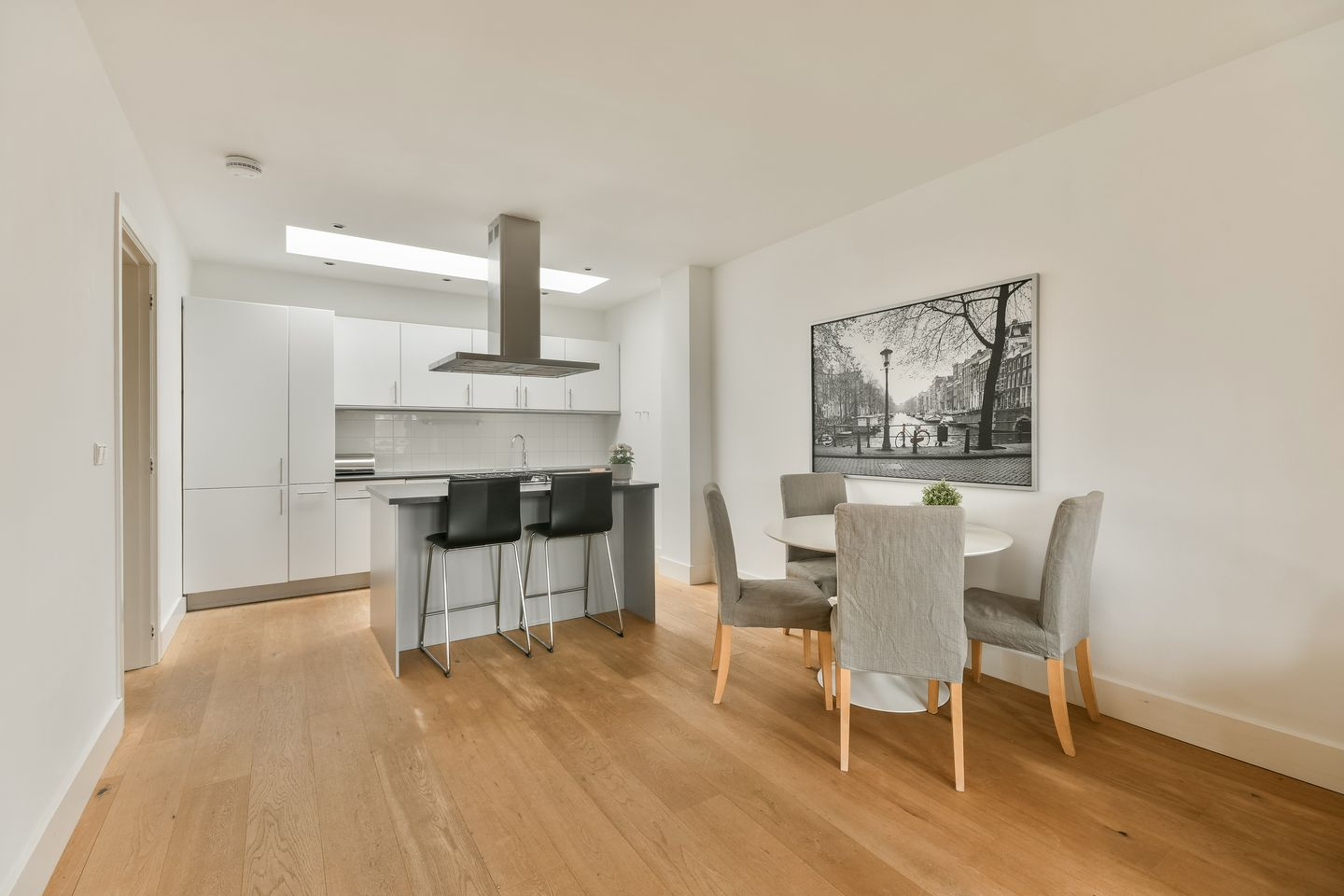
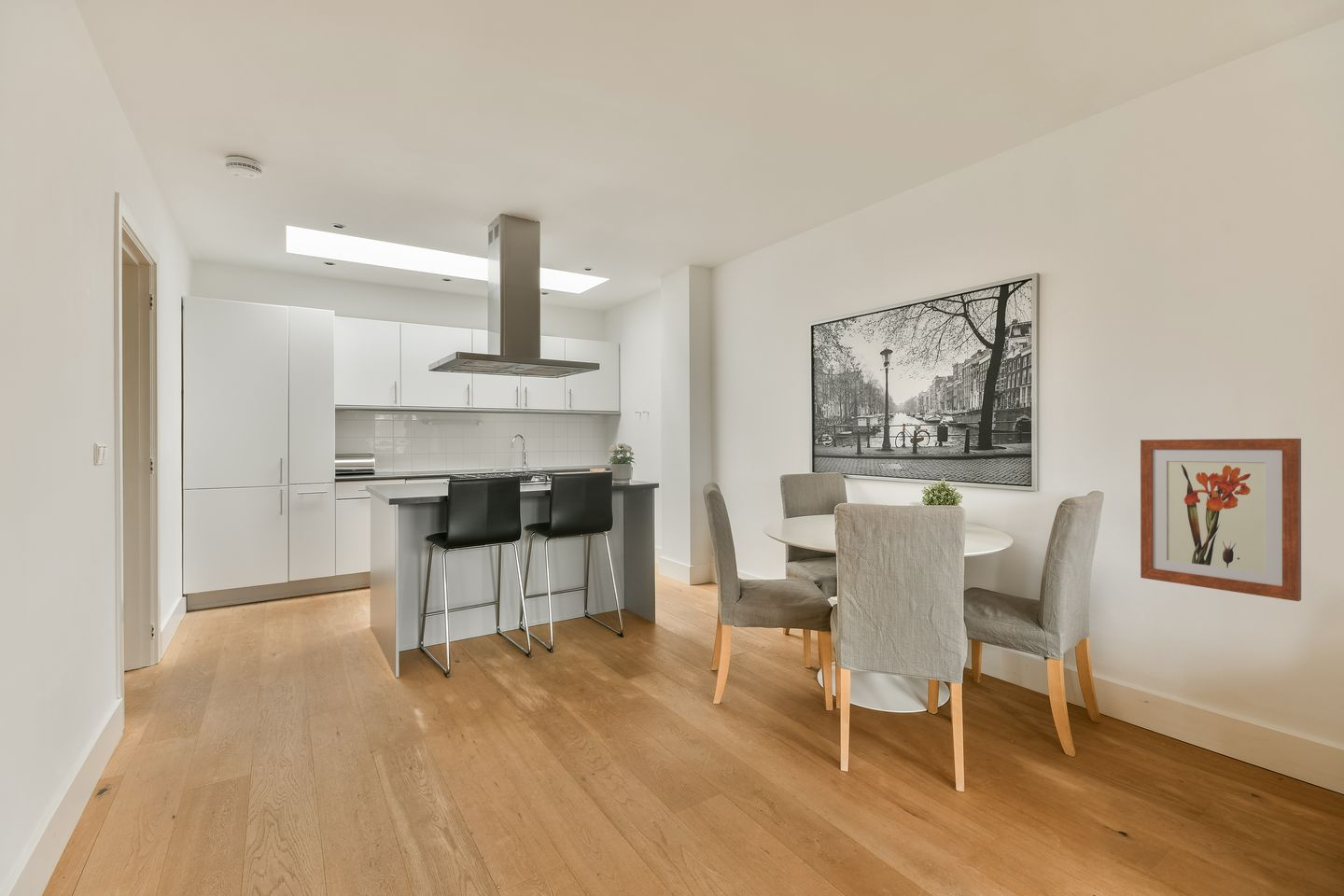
+ wall art (1214, 513)
